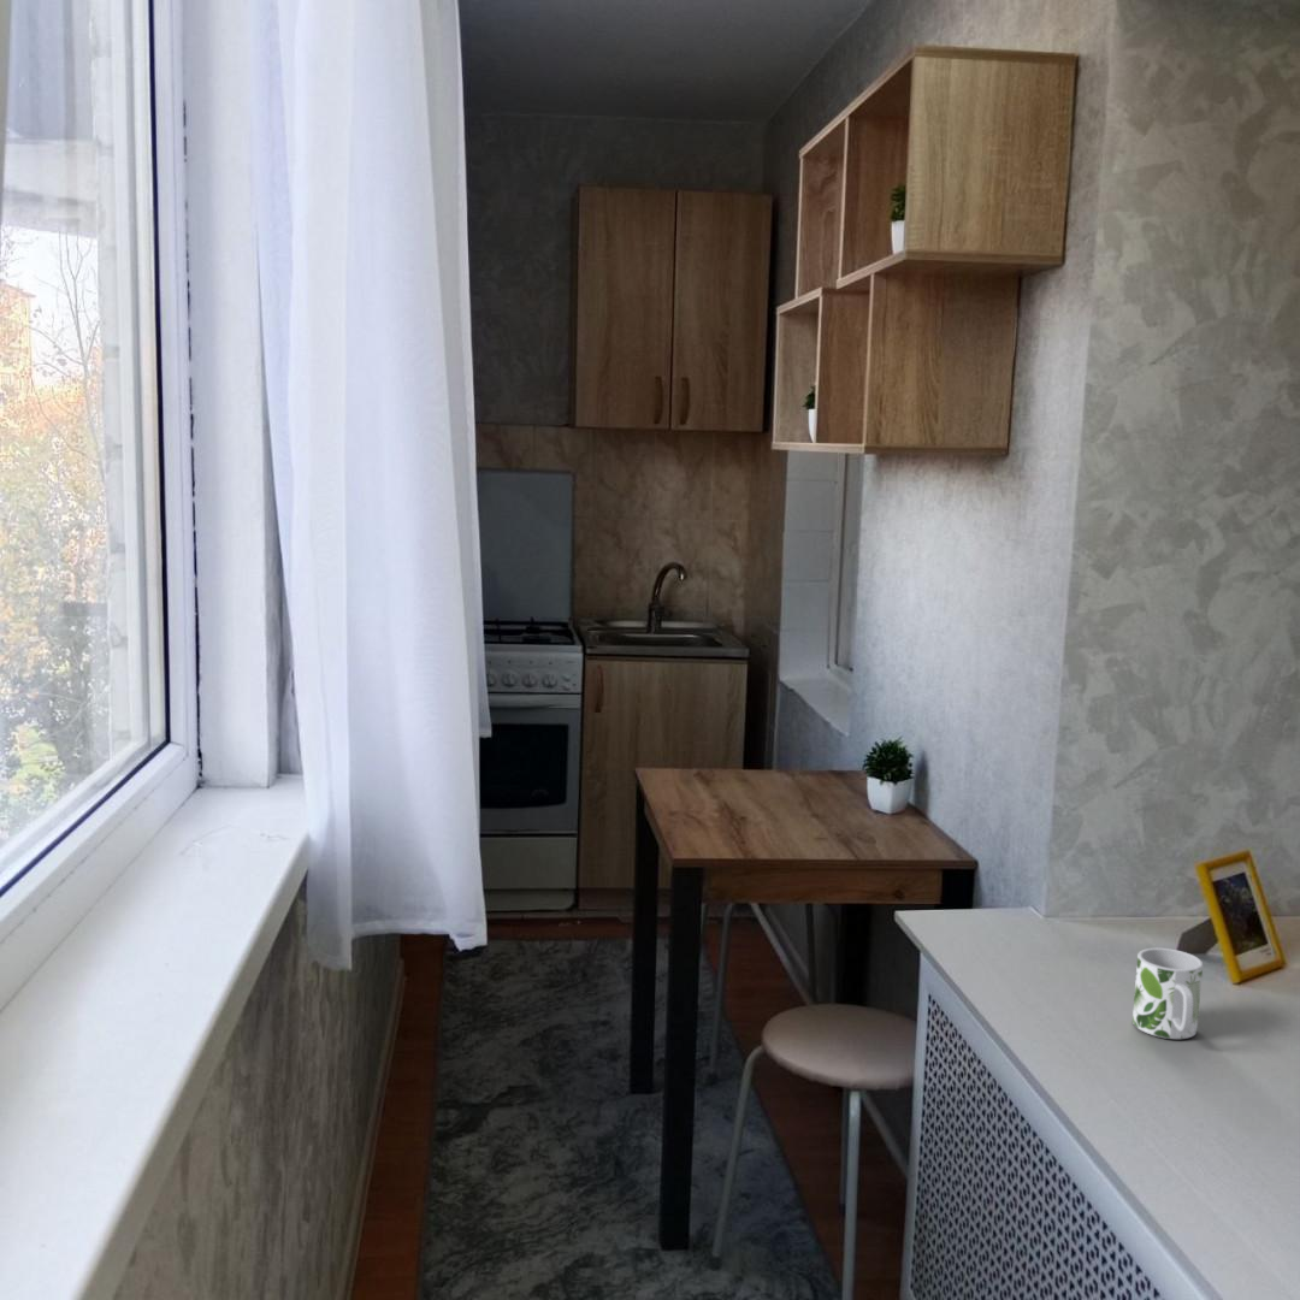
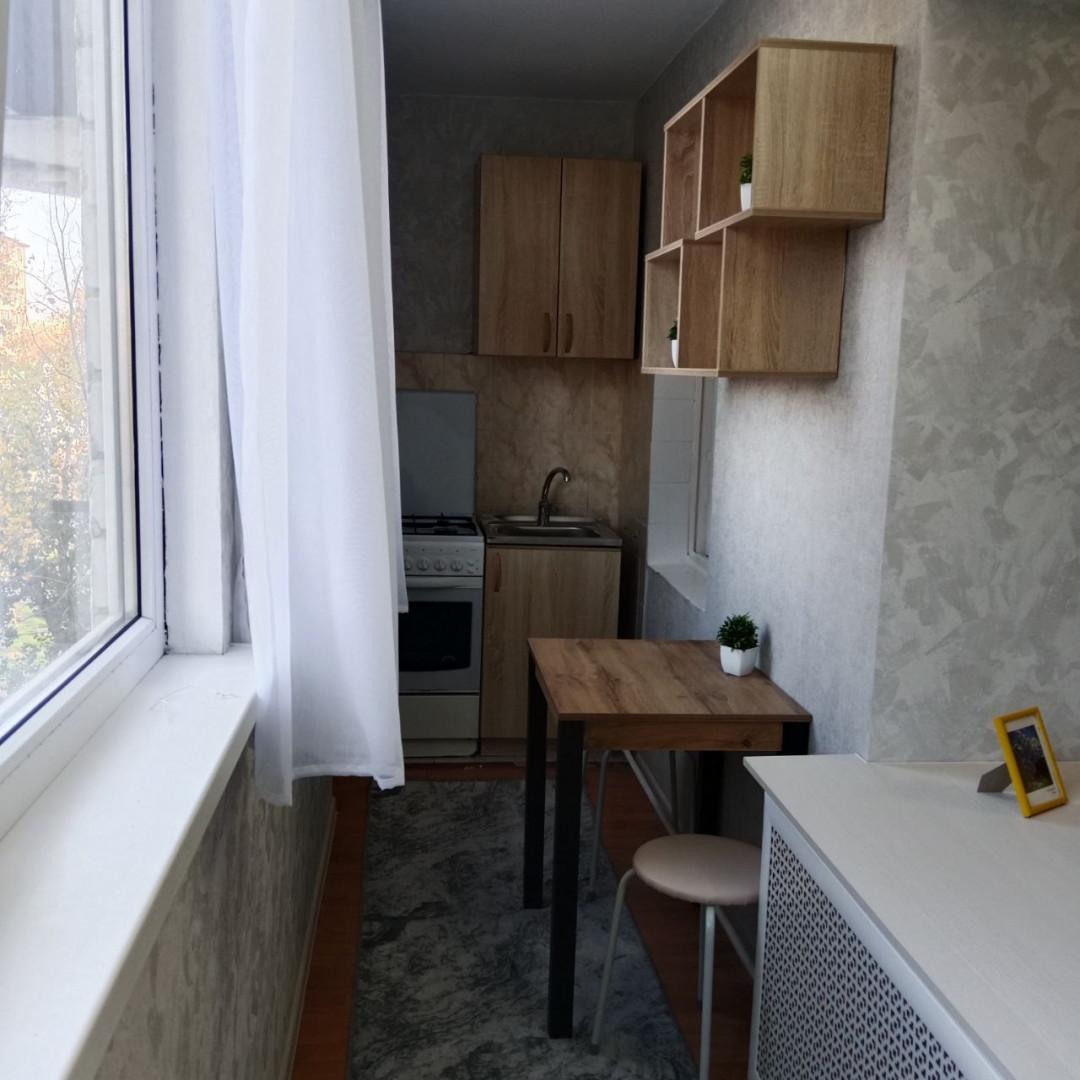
- mug (1171, 998)
